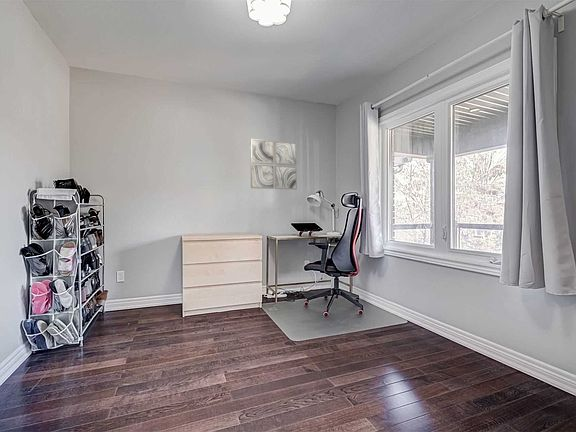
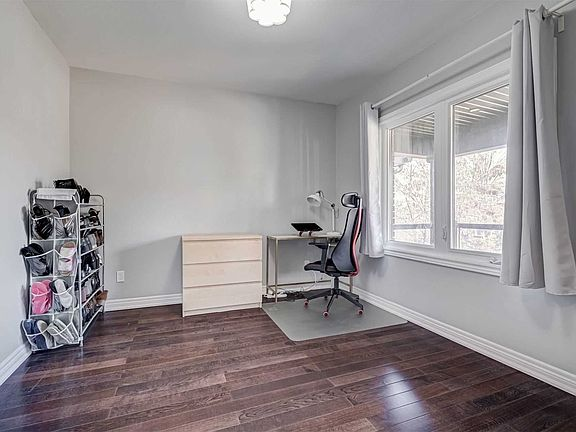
- wall art (273, 165)
